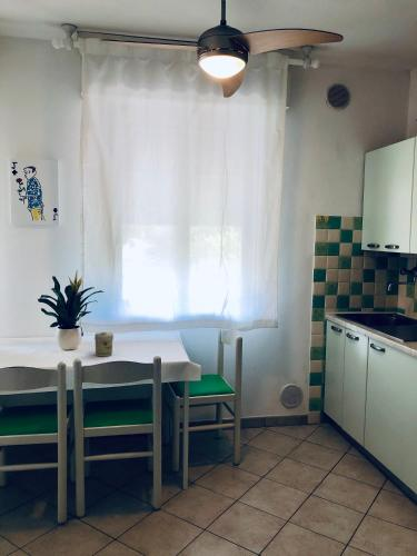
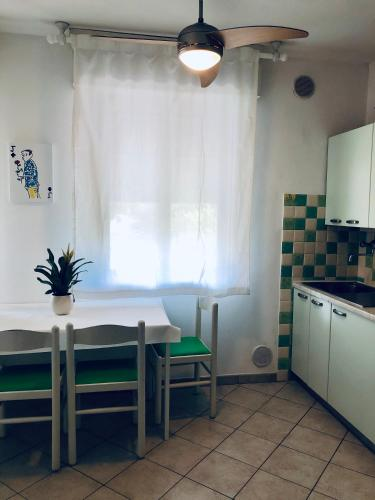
- jar (103, 344)
